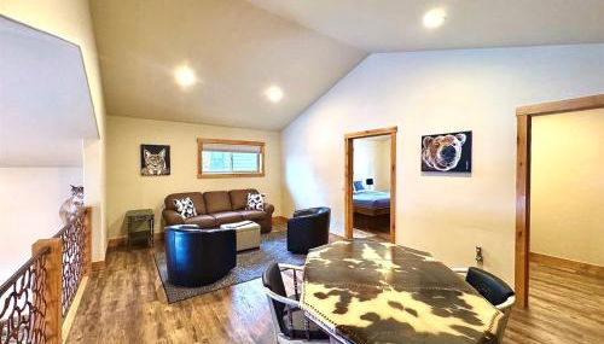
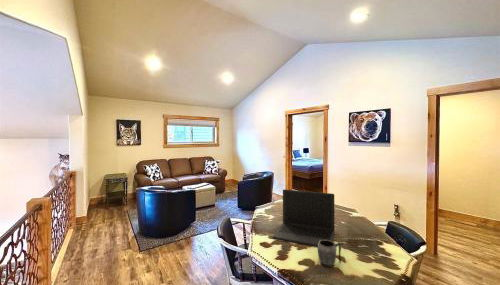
+ laptop (304, 215)
+ mug (330, 252)
